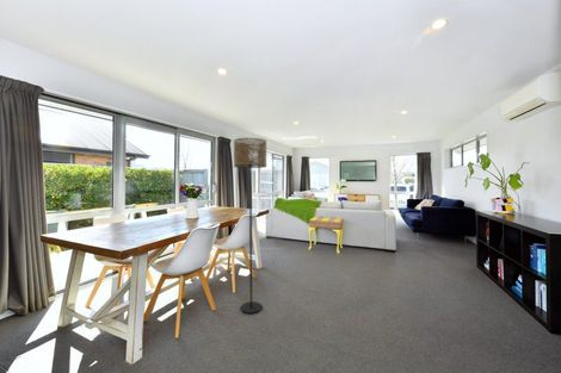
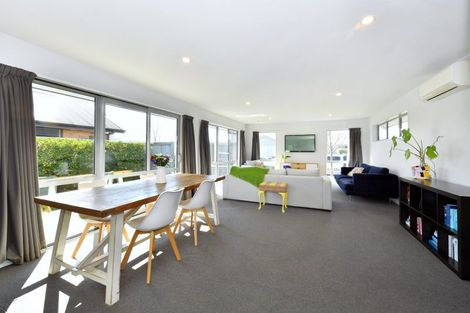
- floor lamp (251, 224)
